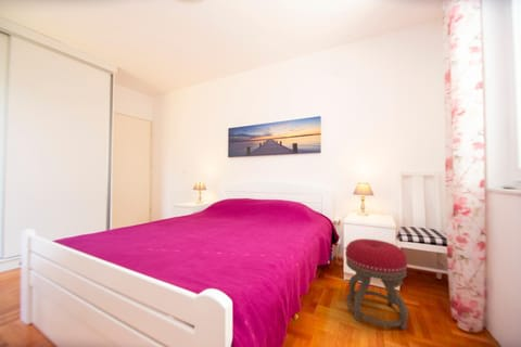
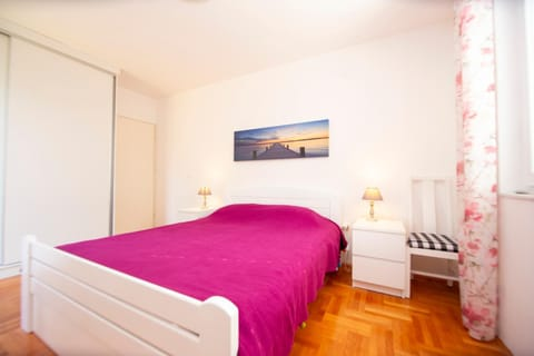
- stool (374, 278)
